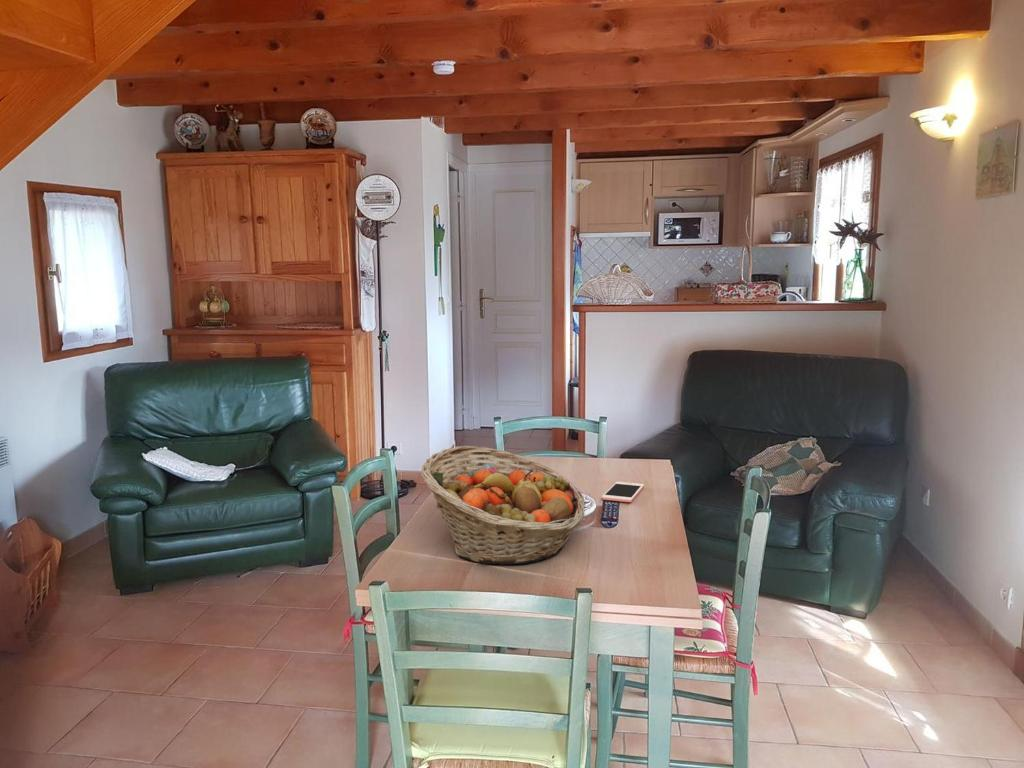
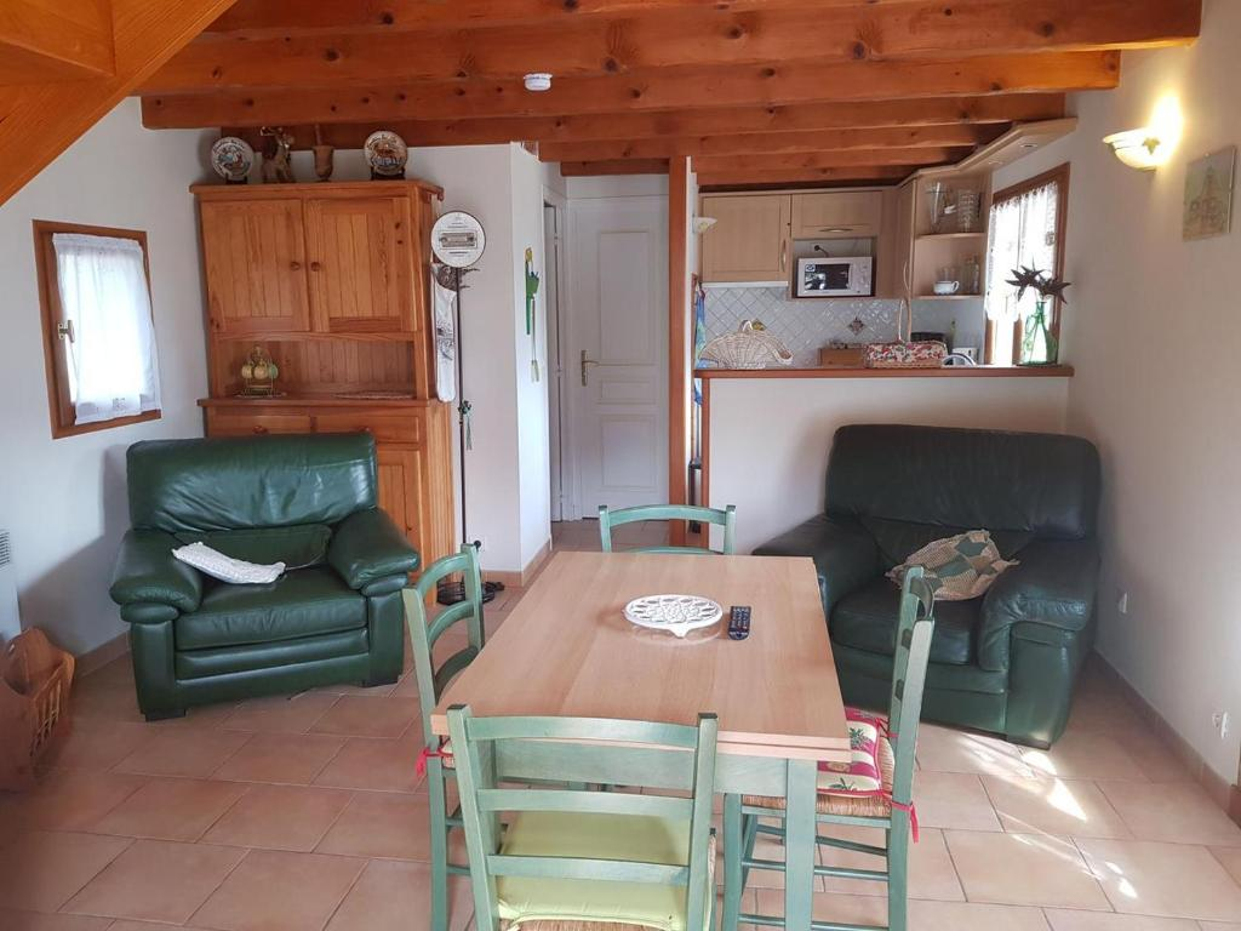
- fruit basket (505, 499)
- cell phone (623, 491)
